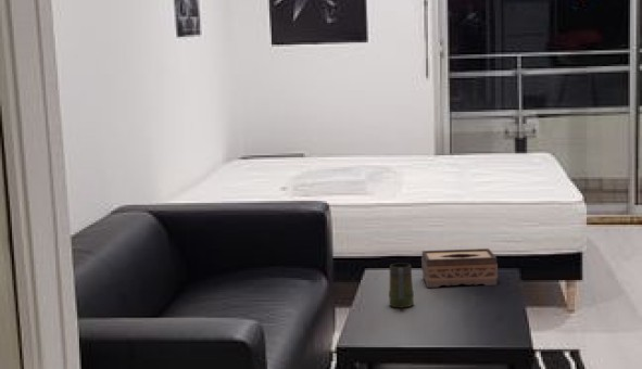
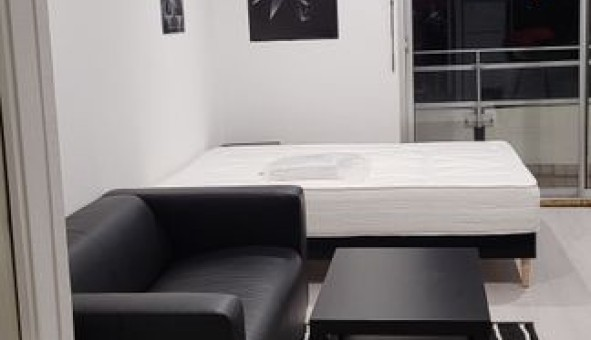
- tissue box (458, 267)
- mug (400, 285)
